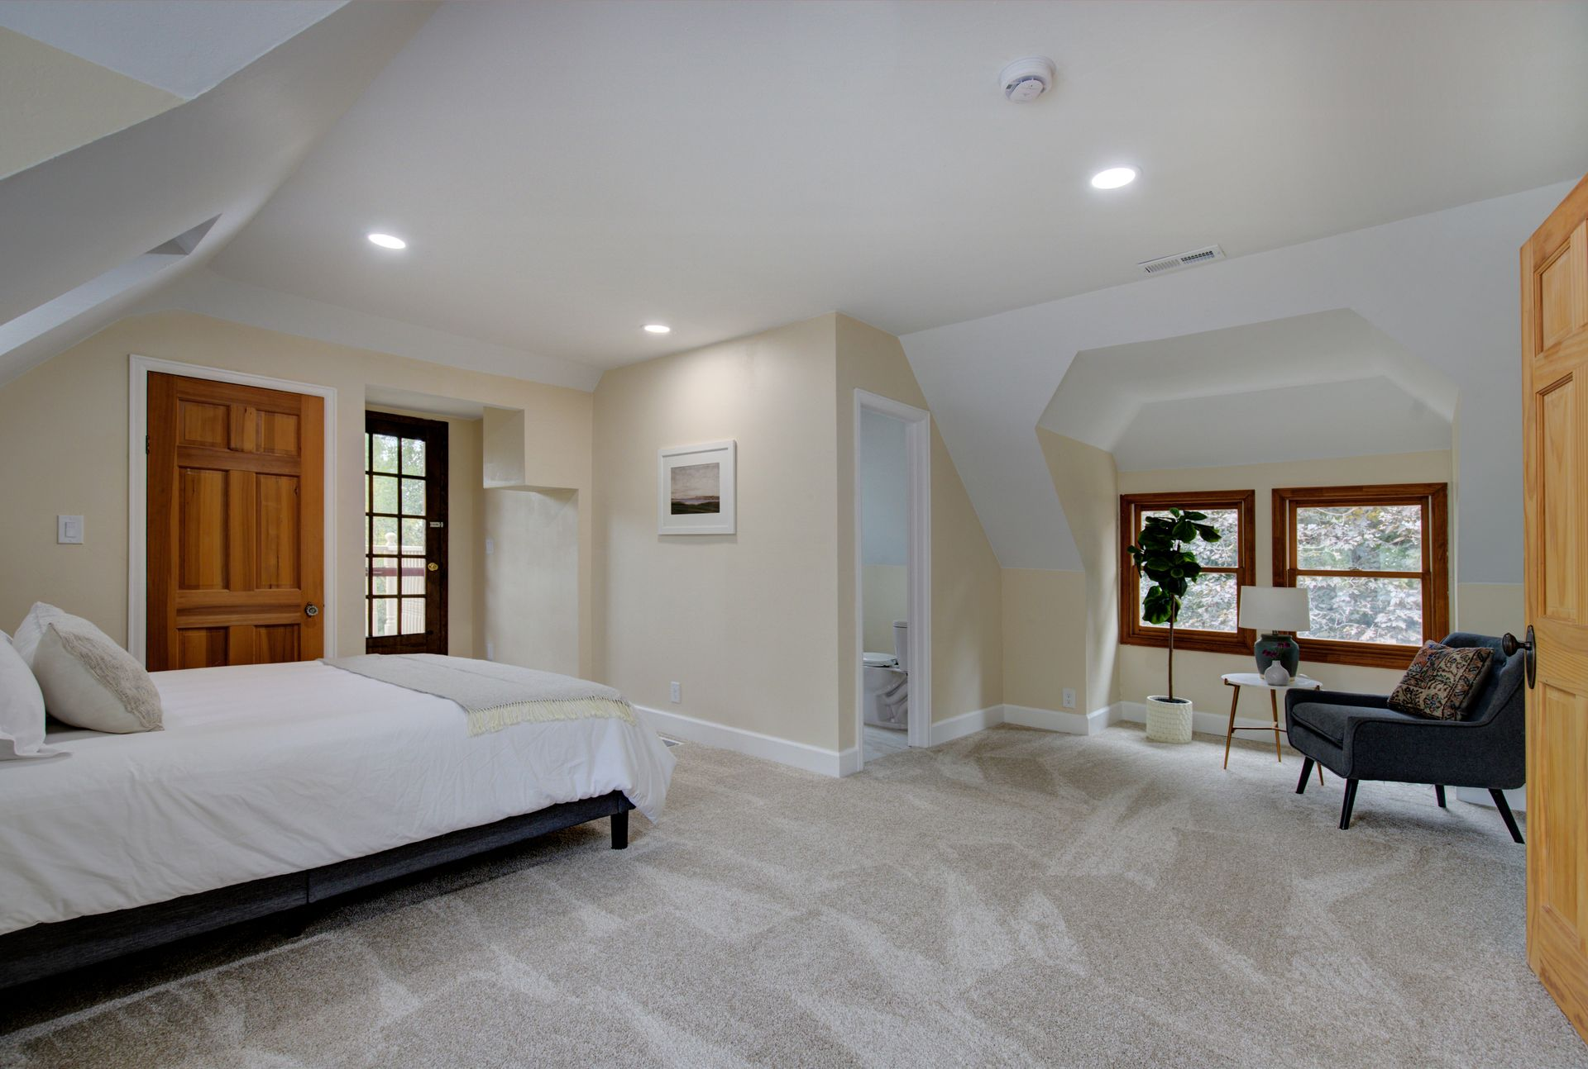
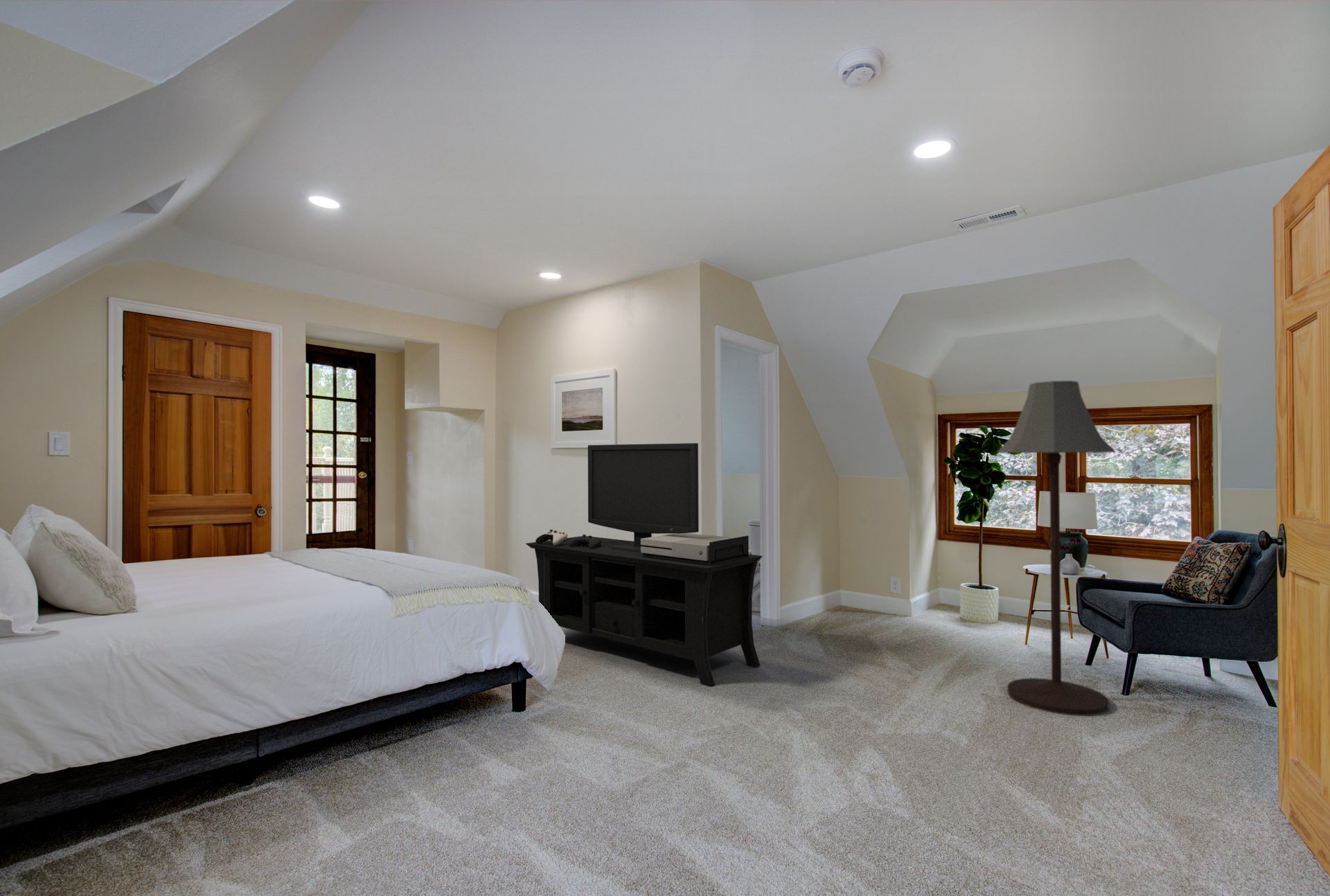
+ media console (635, 548)
+ floor lamp (1055, 540)
